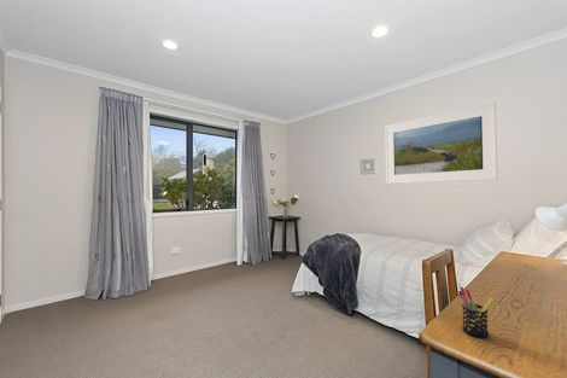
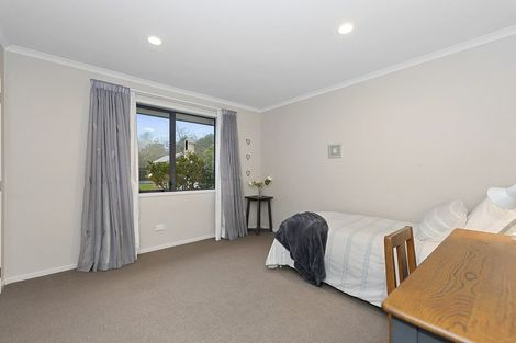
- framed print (433, 149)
- pen holder (473, 310)
